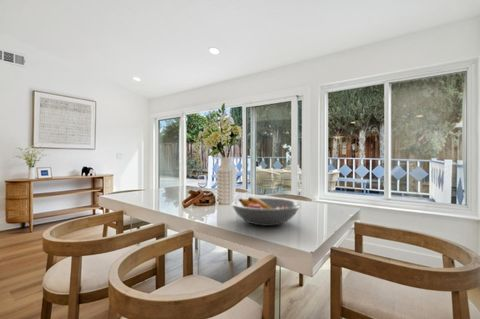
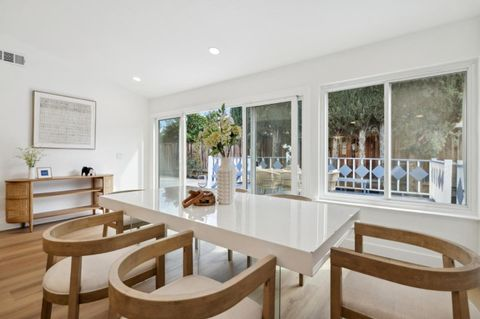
- fruit bowl (265, 210)
